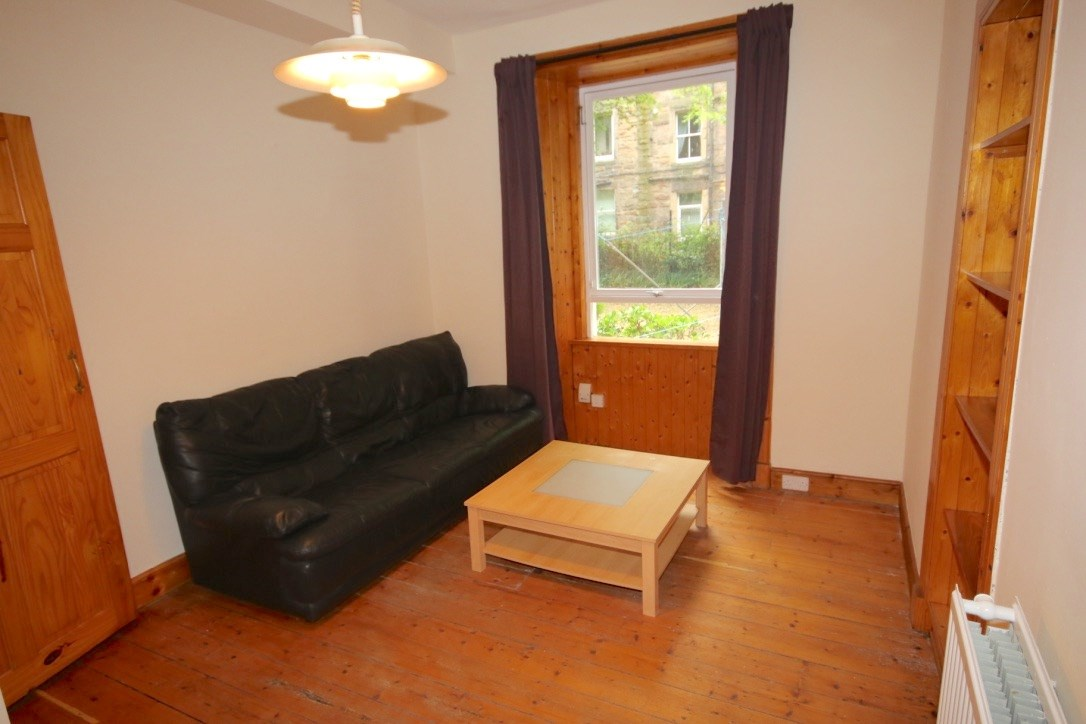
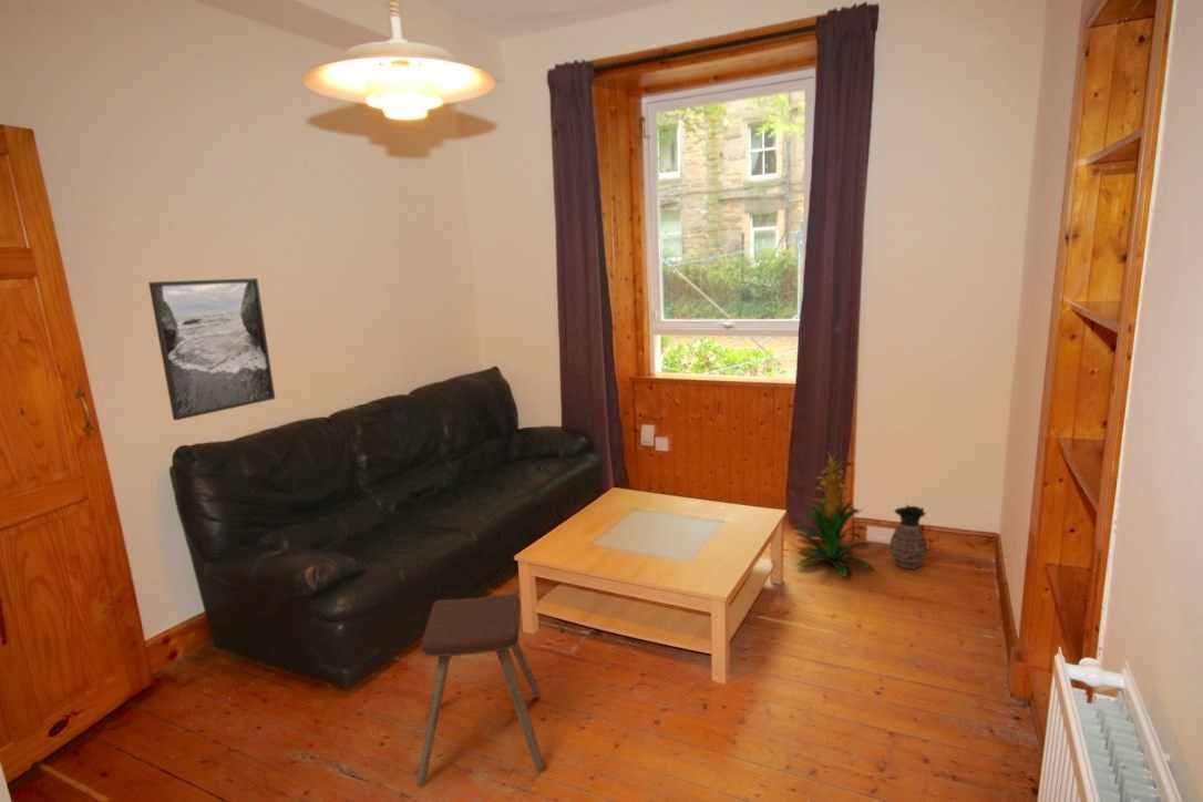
+ ceramic jug (908, 536)
+ indoor plant (833, 507)
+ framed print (217, 346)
+ music stool (473, 654)
